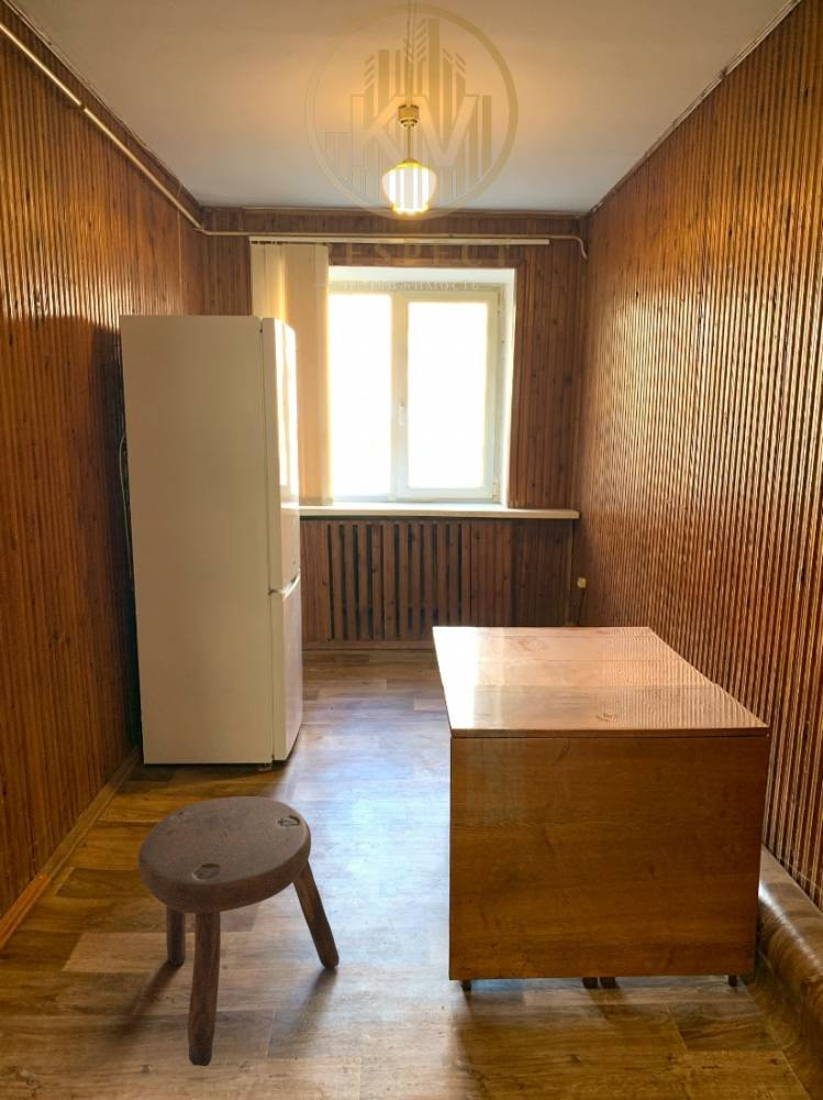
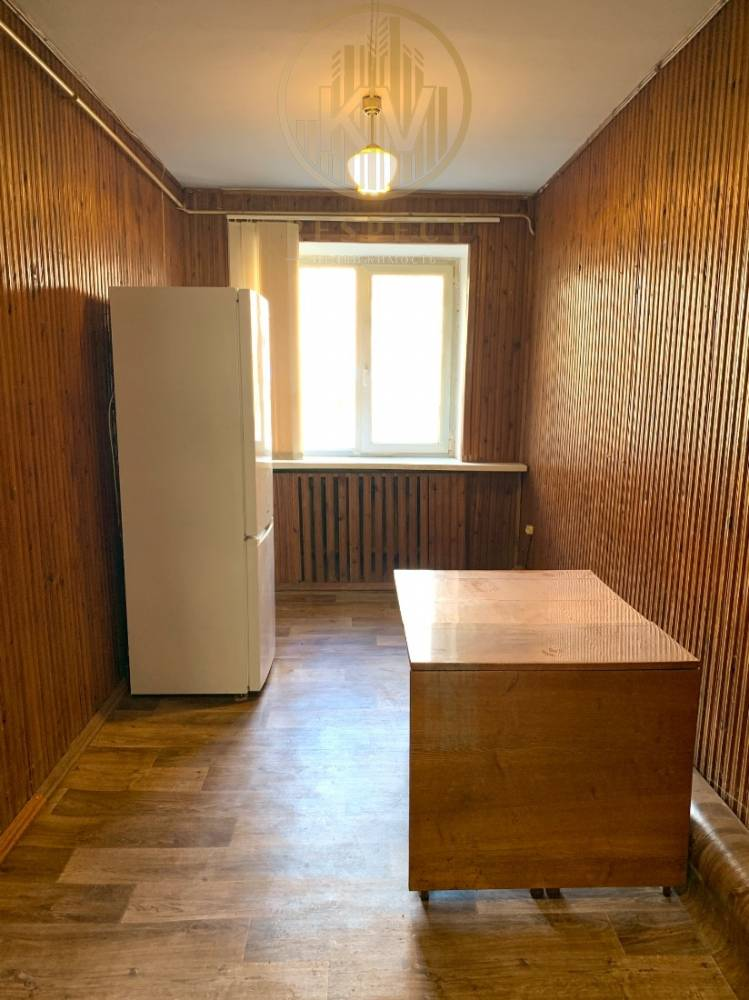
- stool (242, 906)
